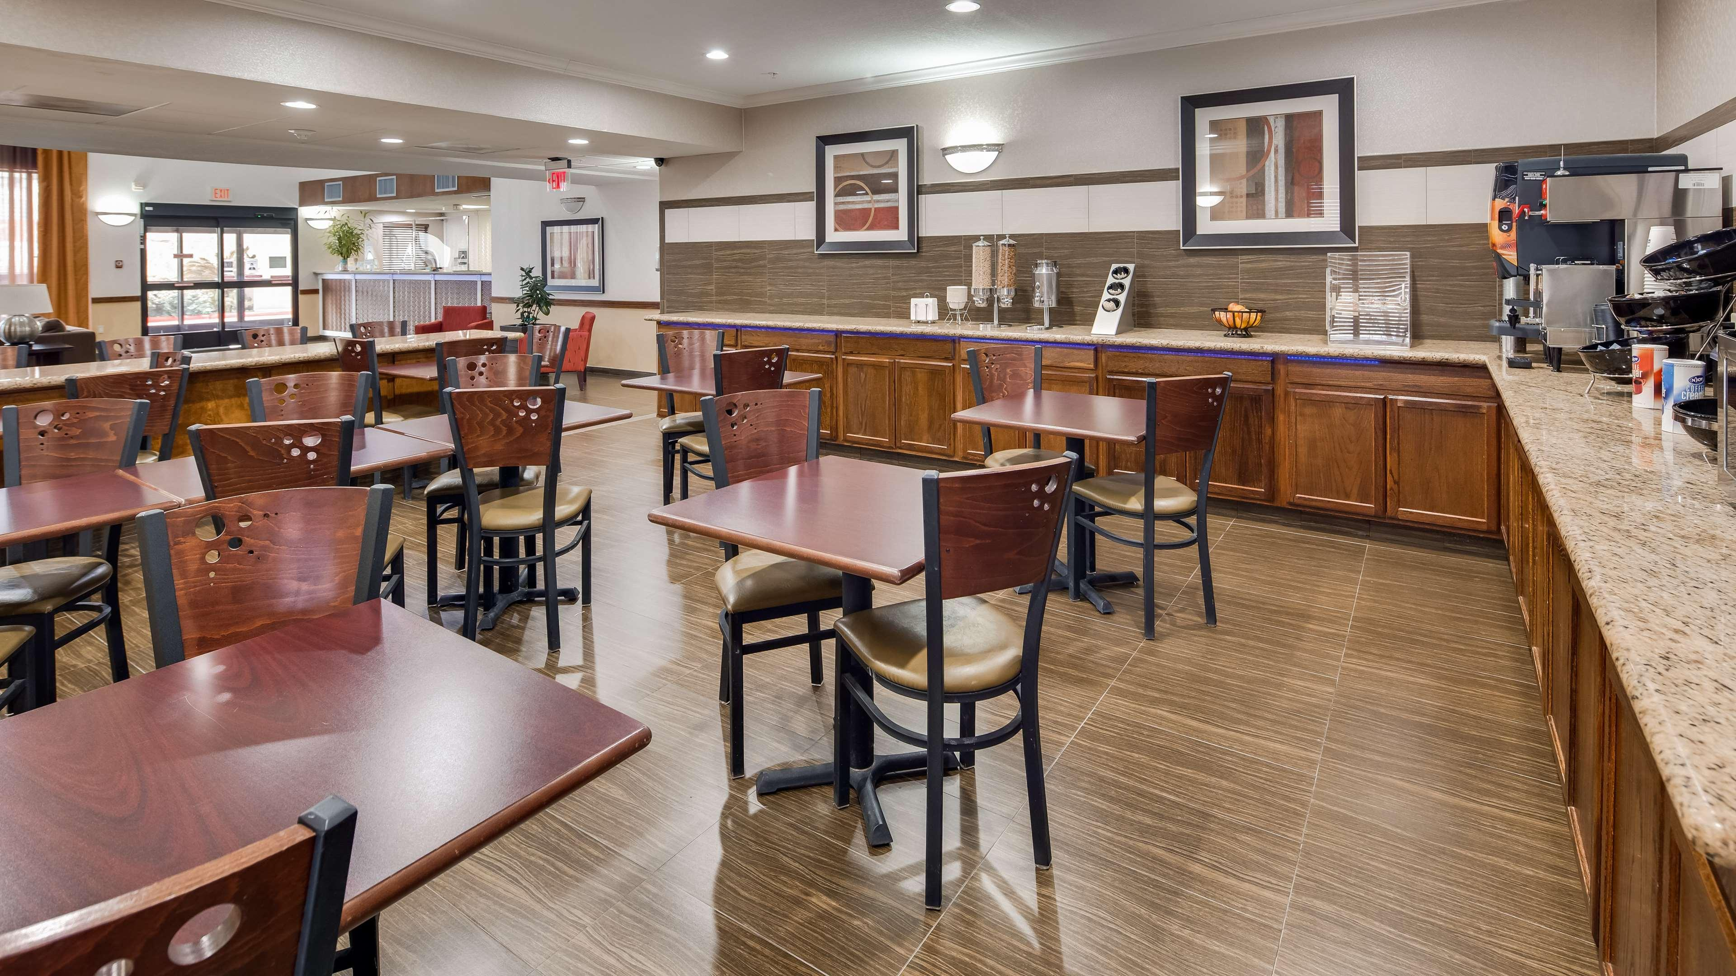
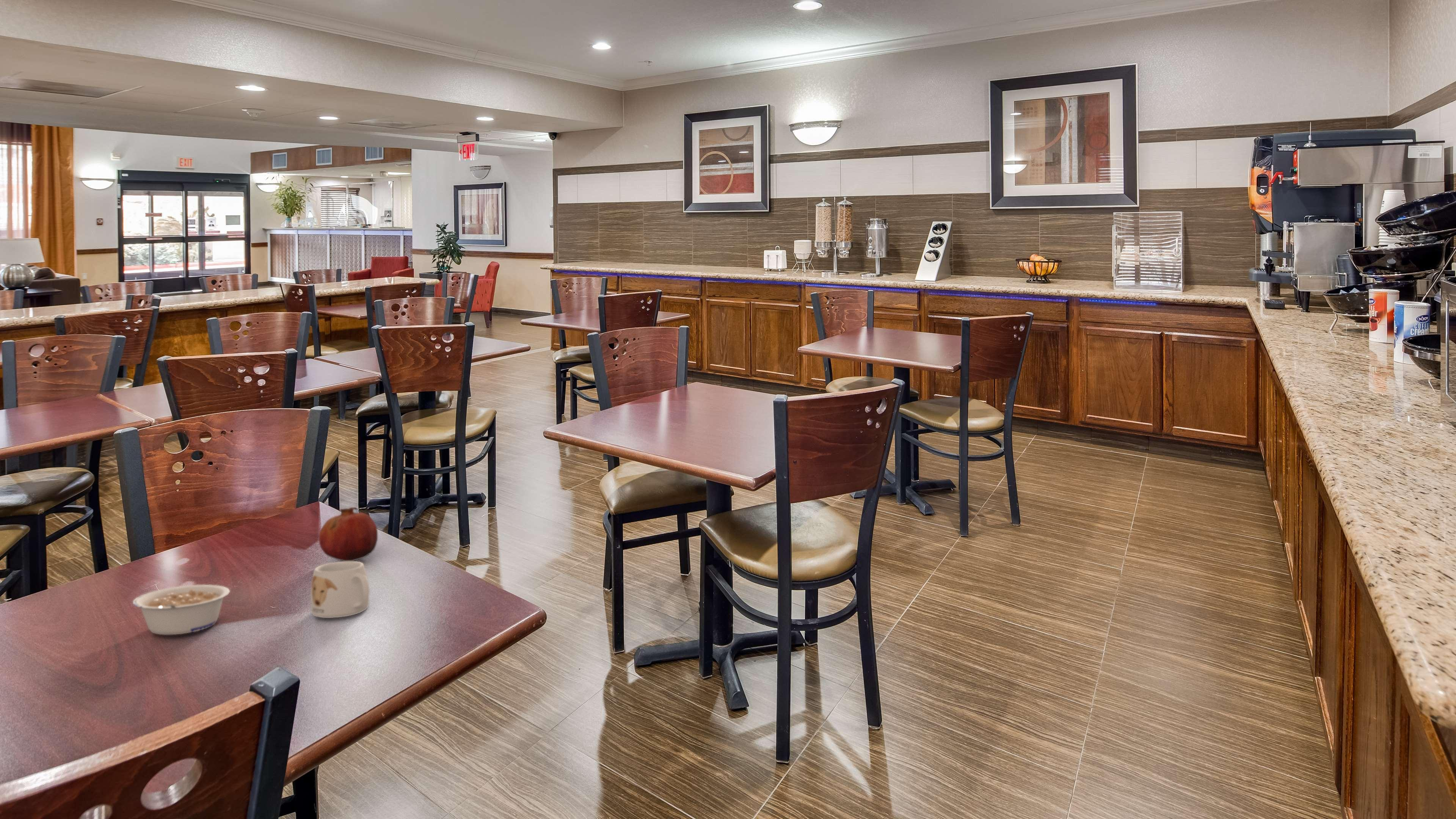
+ mug (346, 590)
+ legume (185, 608)
+ fruit (350, 534)
